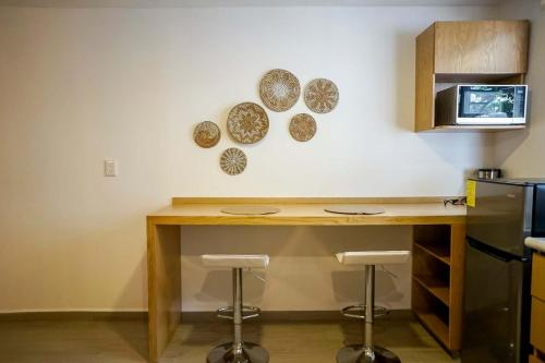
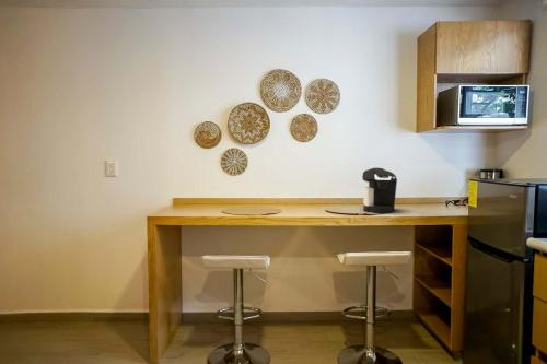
+ coffee maker (379, 189)
